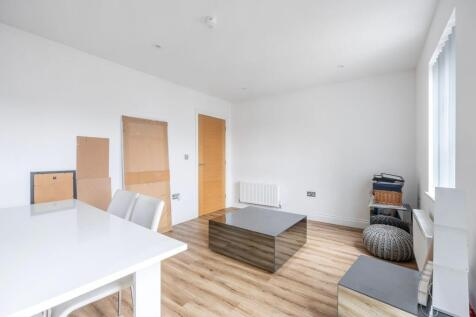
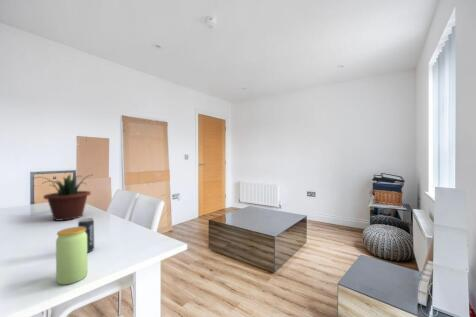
+ potted plant (65, 196)
+ jar (72, 254)
+ beverage can (87, 235)
